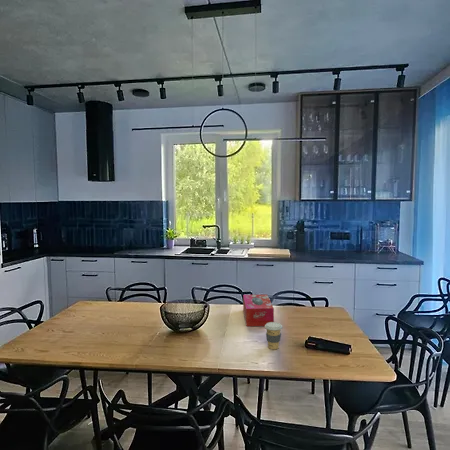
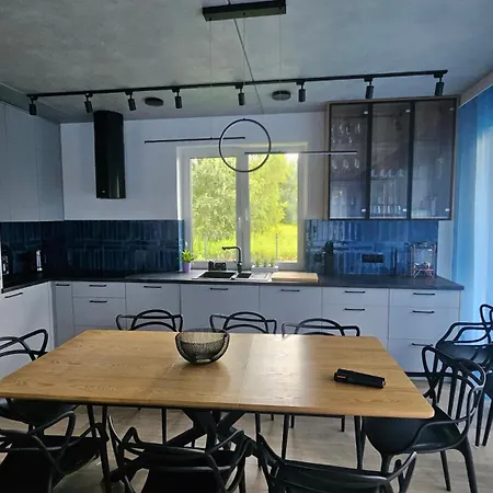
- tissue box (257, 309)
- coffee cup (273, 335)
